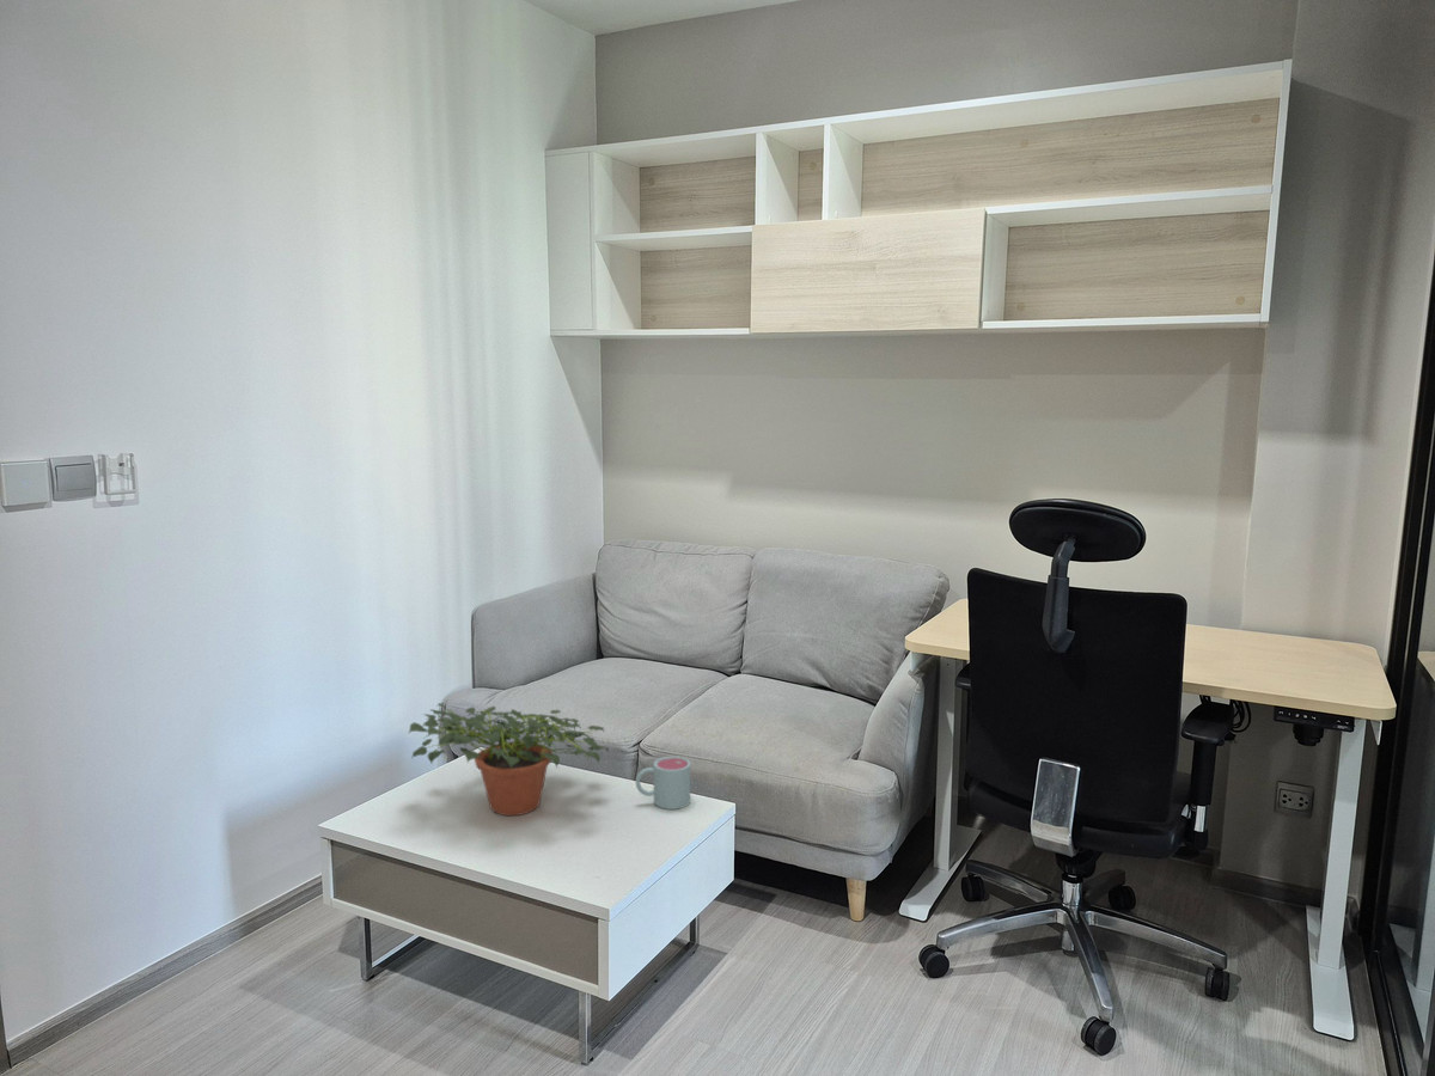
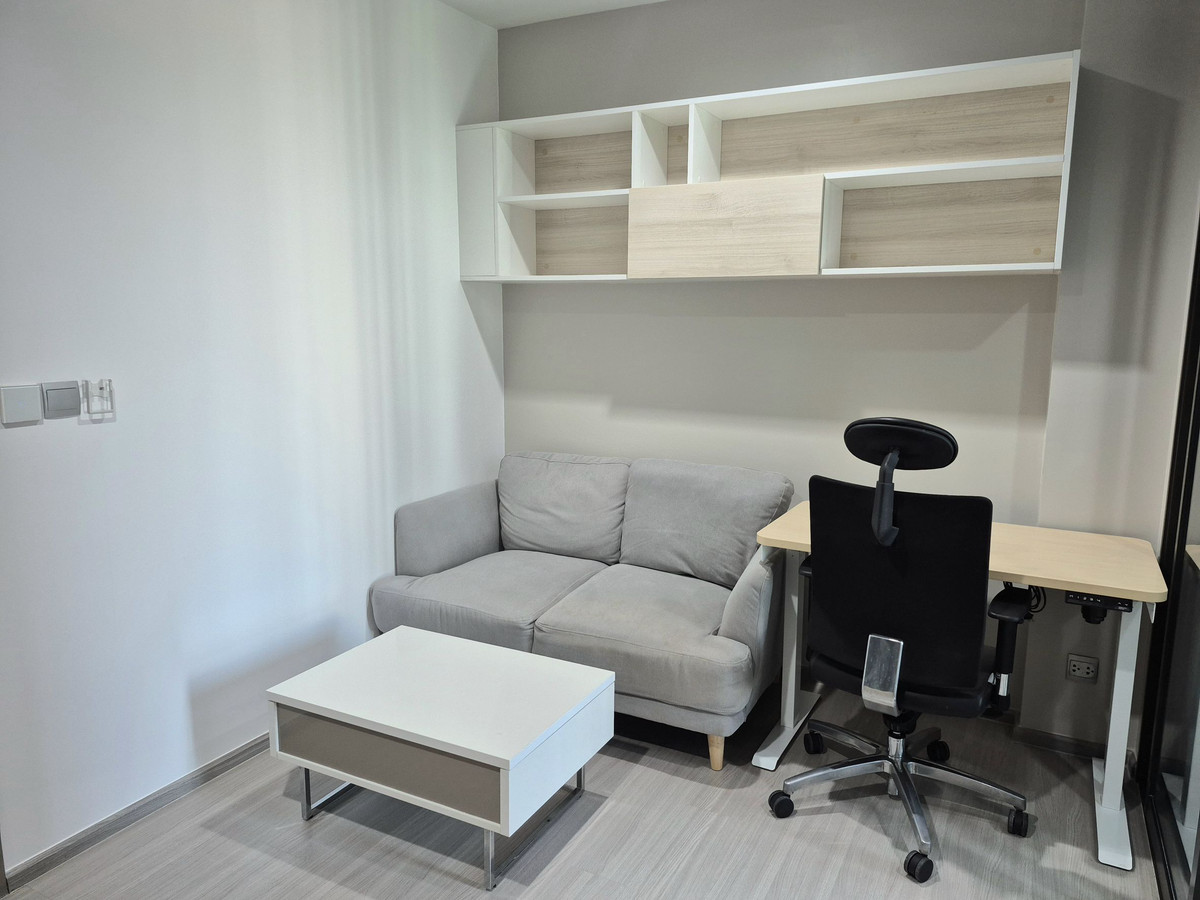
- mug (662, 782)
- potted plant (512, 750)
